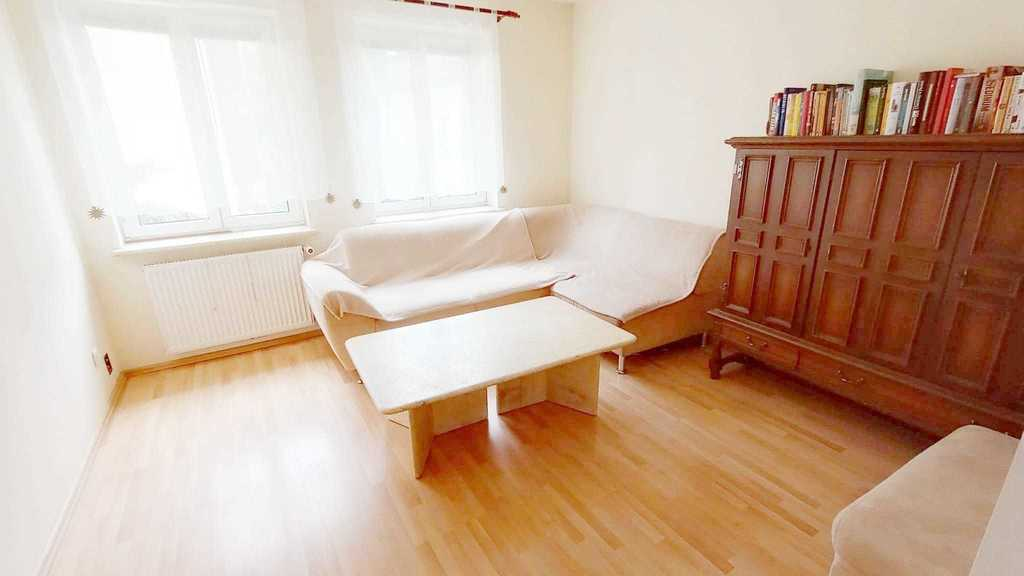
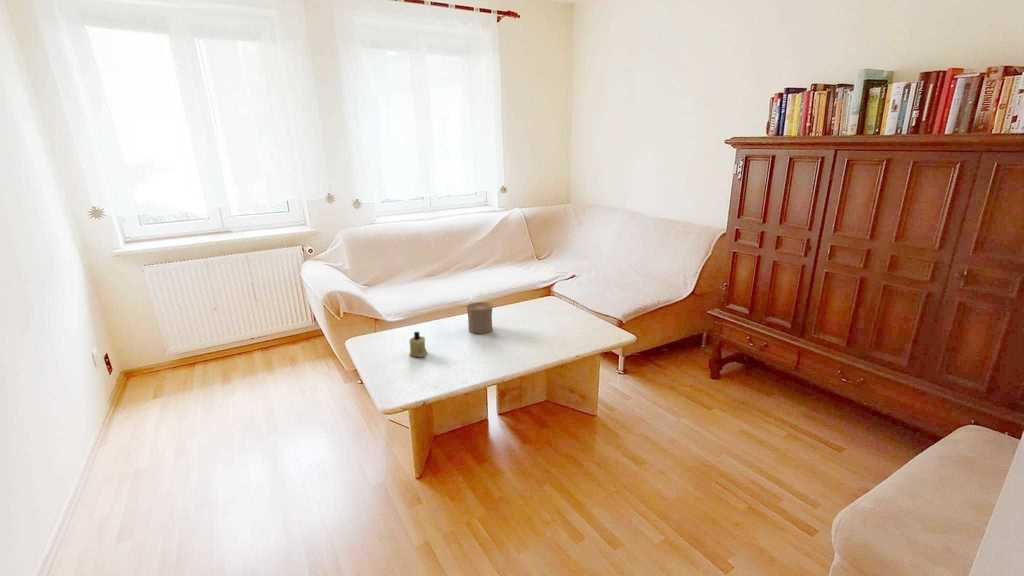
+ cup (480, 317)
+ candle (417, 343)
